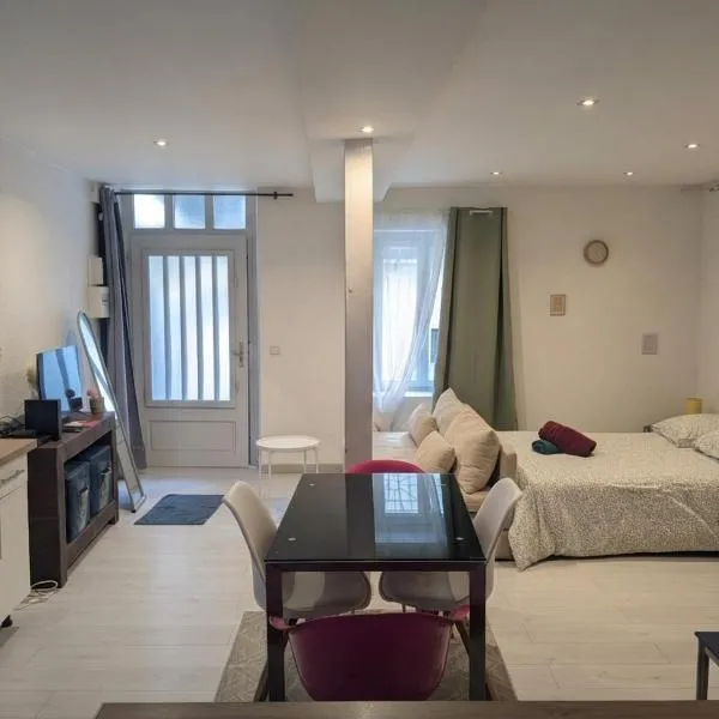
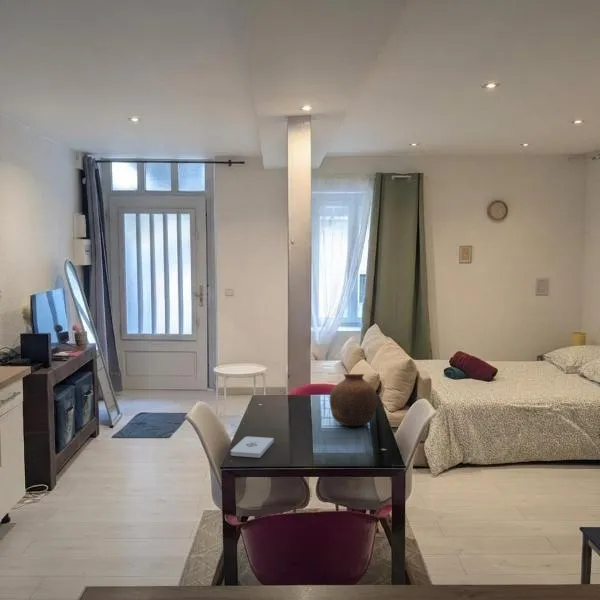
+ notepad (252, 446)
+ pottery (353, 399)
